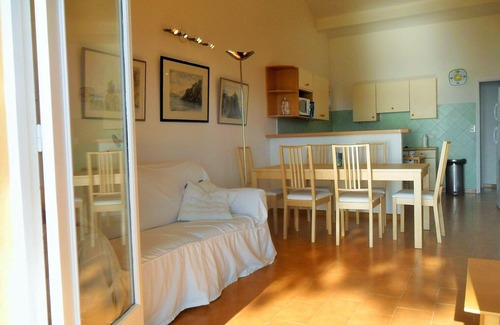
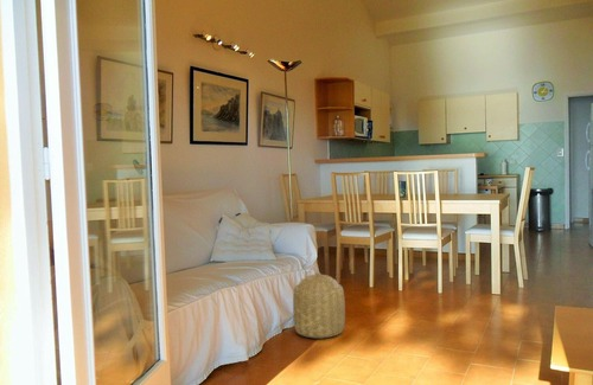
+ basket (318, 302)
